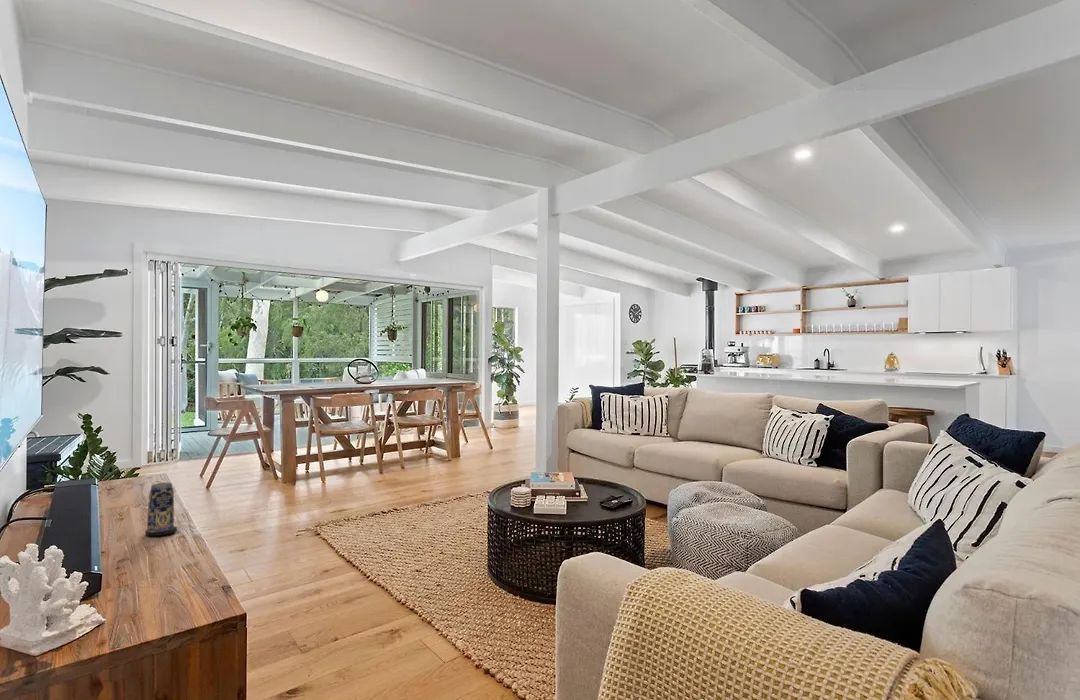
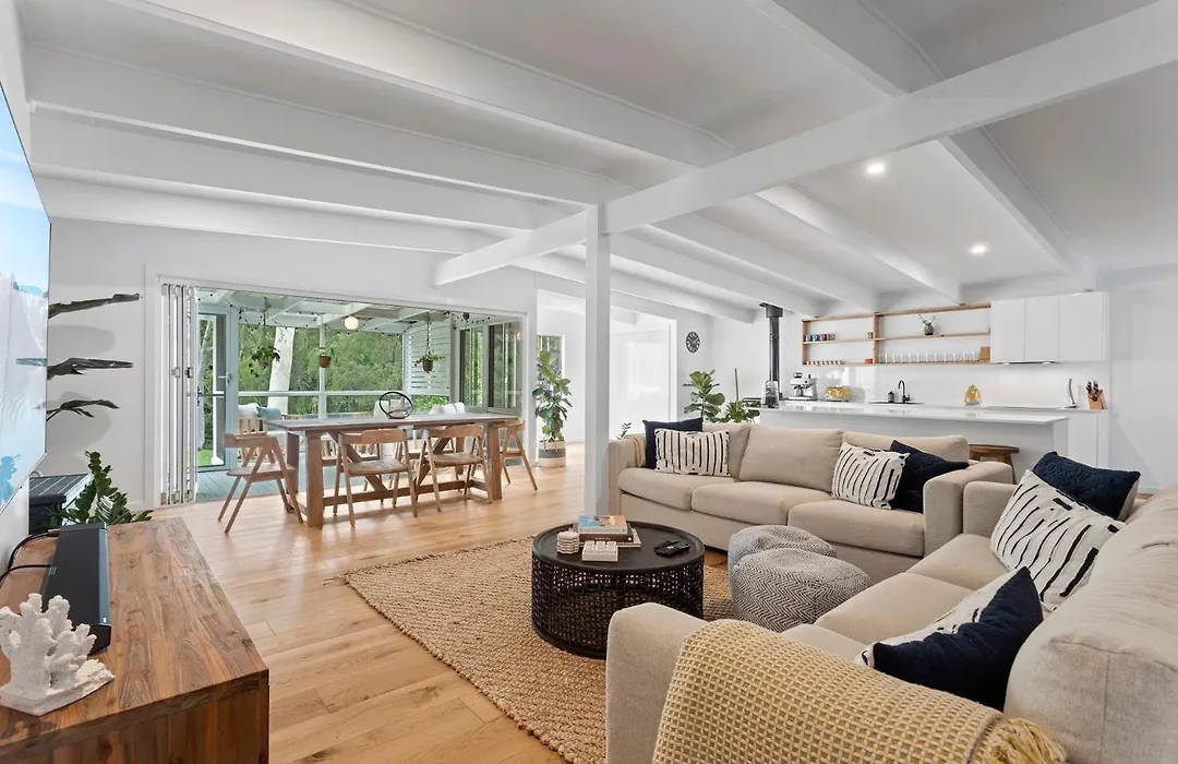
- candle (161, 508)
